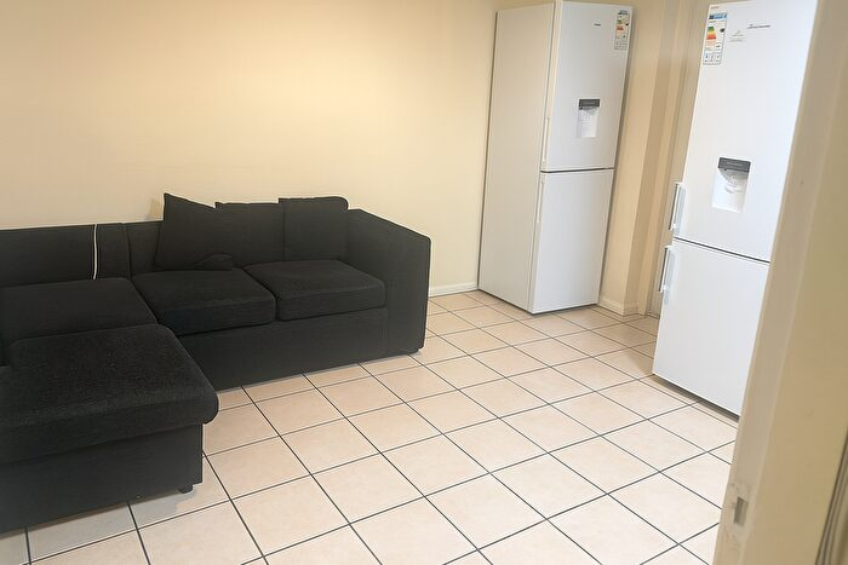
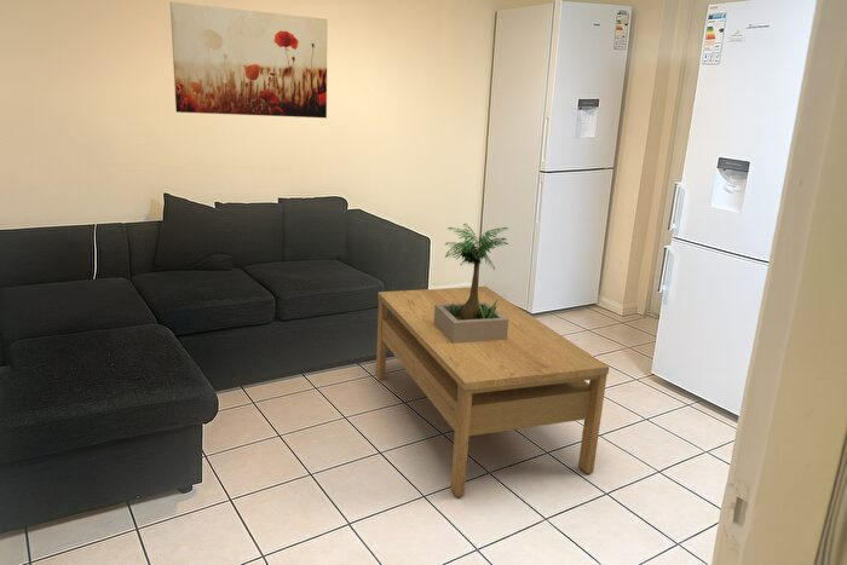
+ coffee table (473, 371)
+ potted plant (477, 279)
+ wall art (253, 64)
